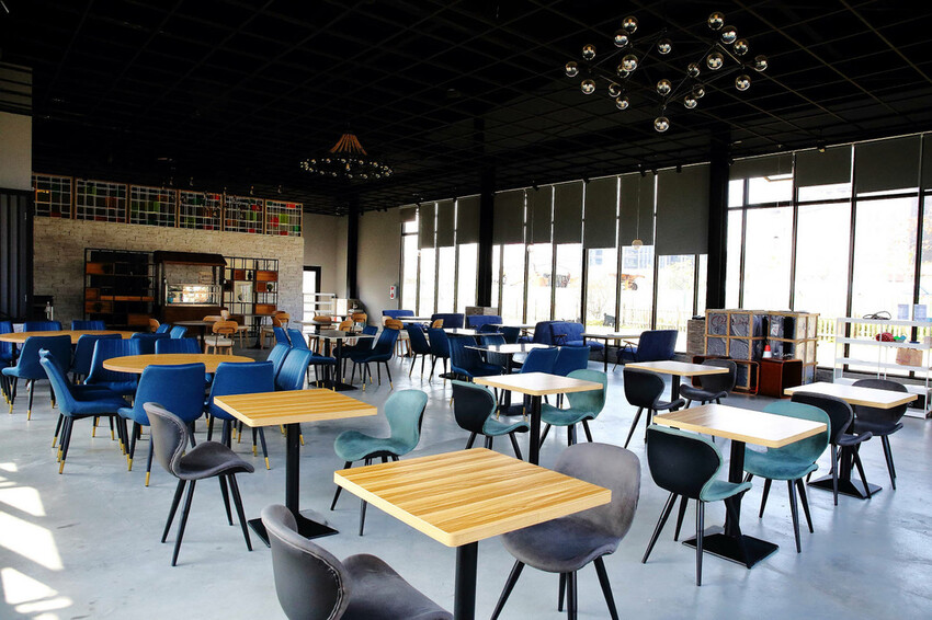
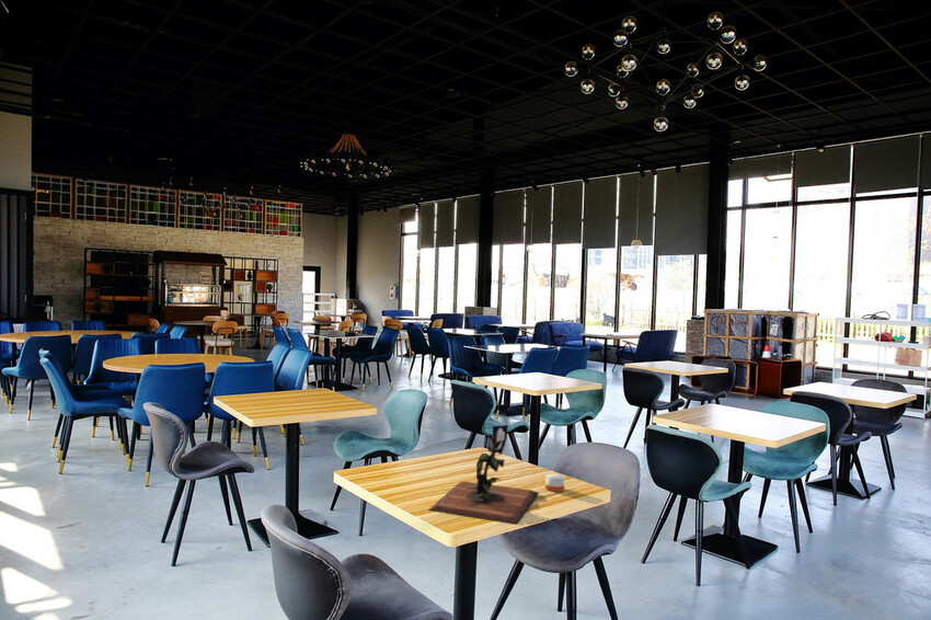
+ candle (554, 475)
+ plant (486, 464)
